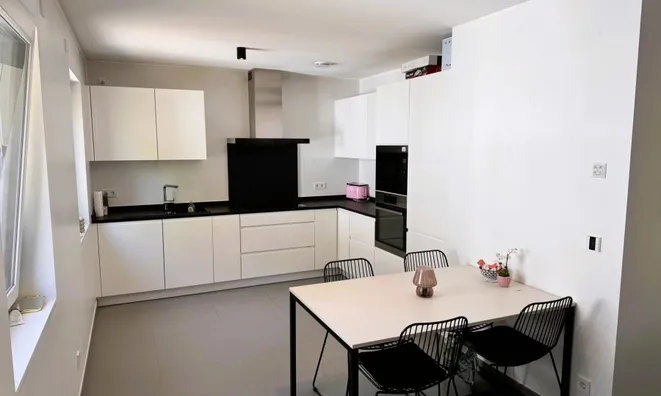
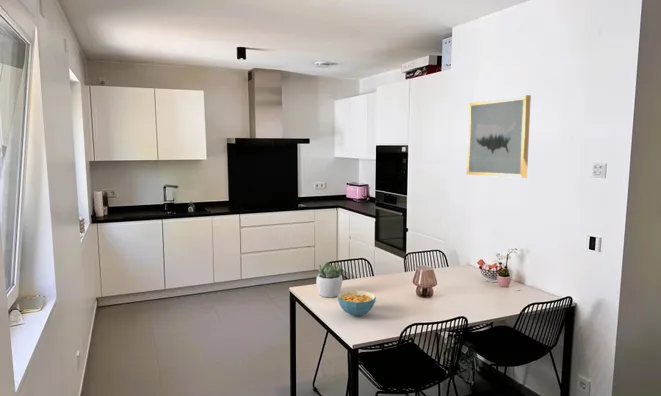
+ wall art (495, 138)
+ succulent plant (329, 279)
+ cereal bowl (356, 305)
